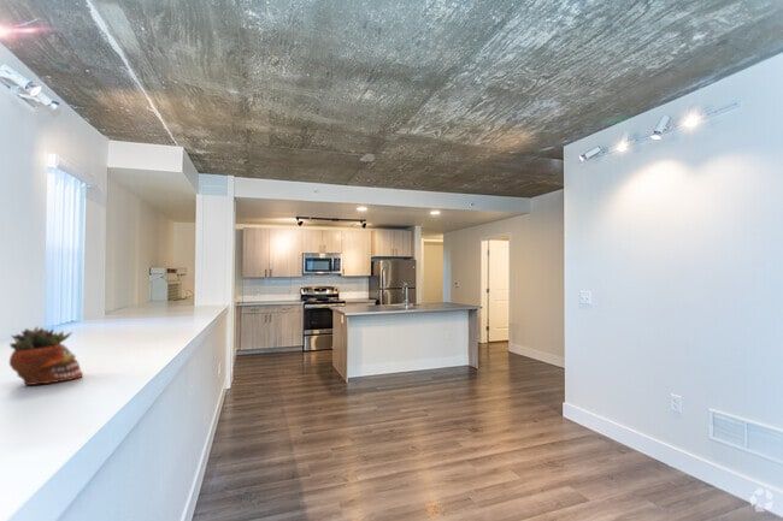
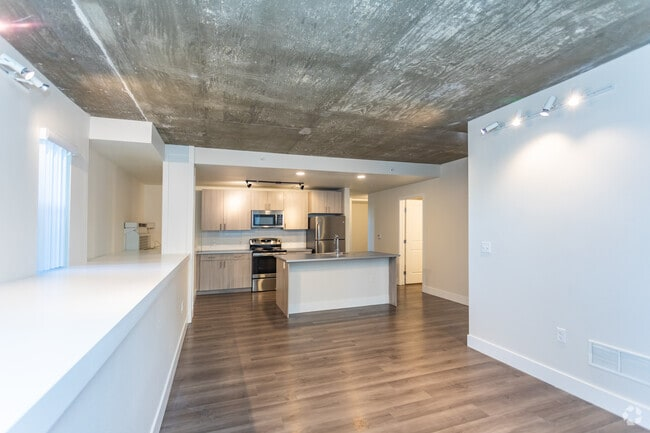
- succulent planter (47, 353)
